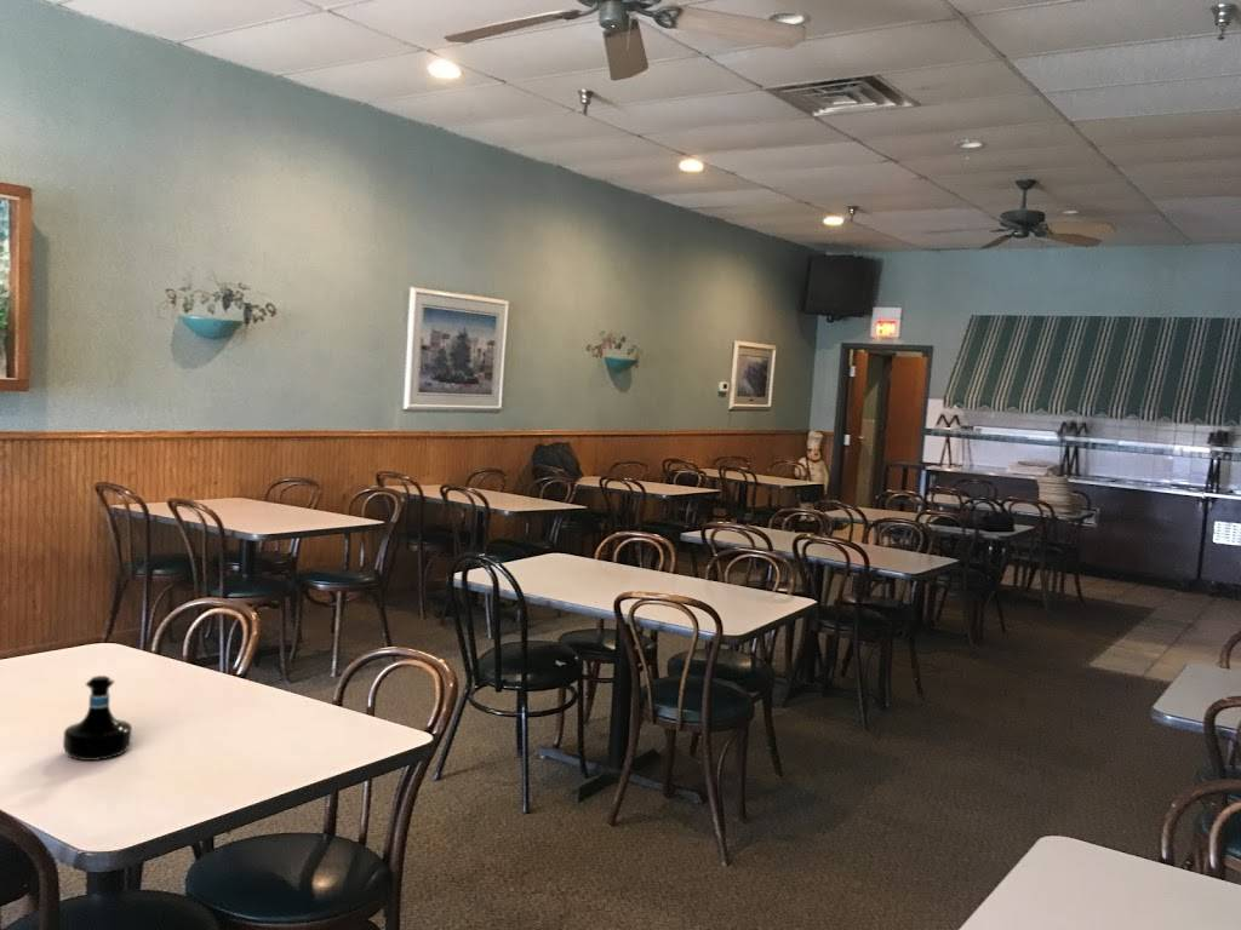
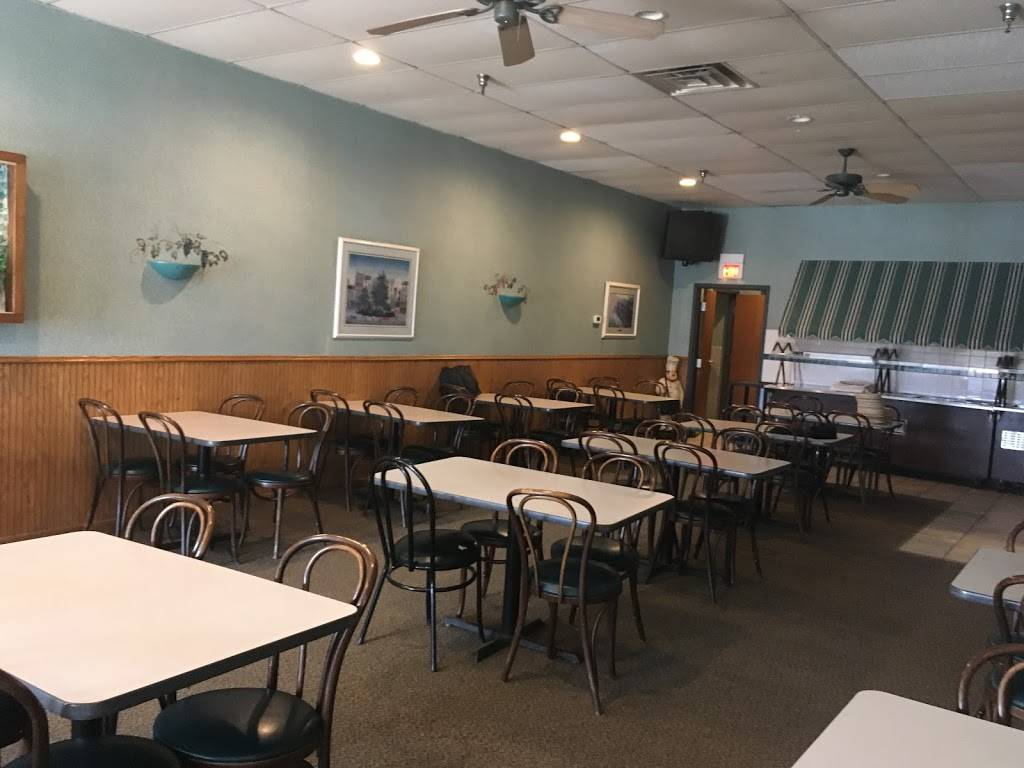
- tequila bottle (98, 713)
